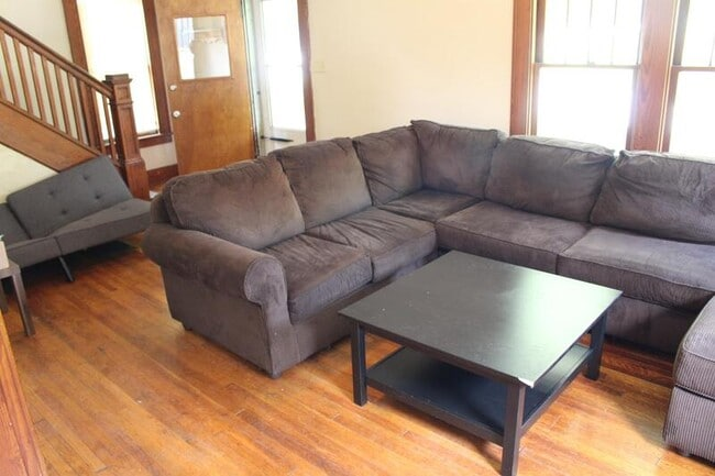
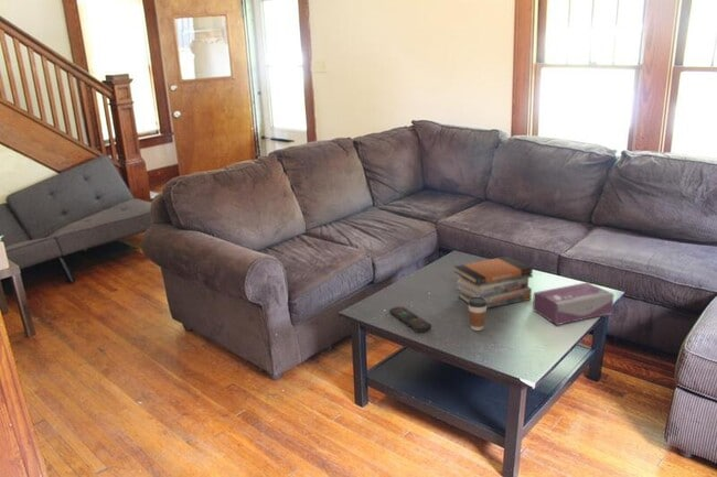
+ coffee cup (477, 314)
+ remote control (409, 318)
+ tissue box (572, 302)
+ book stack (492, 282)
